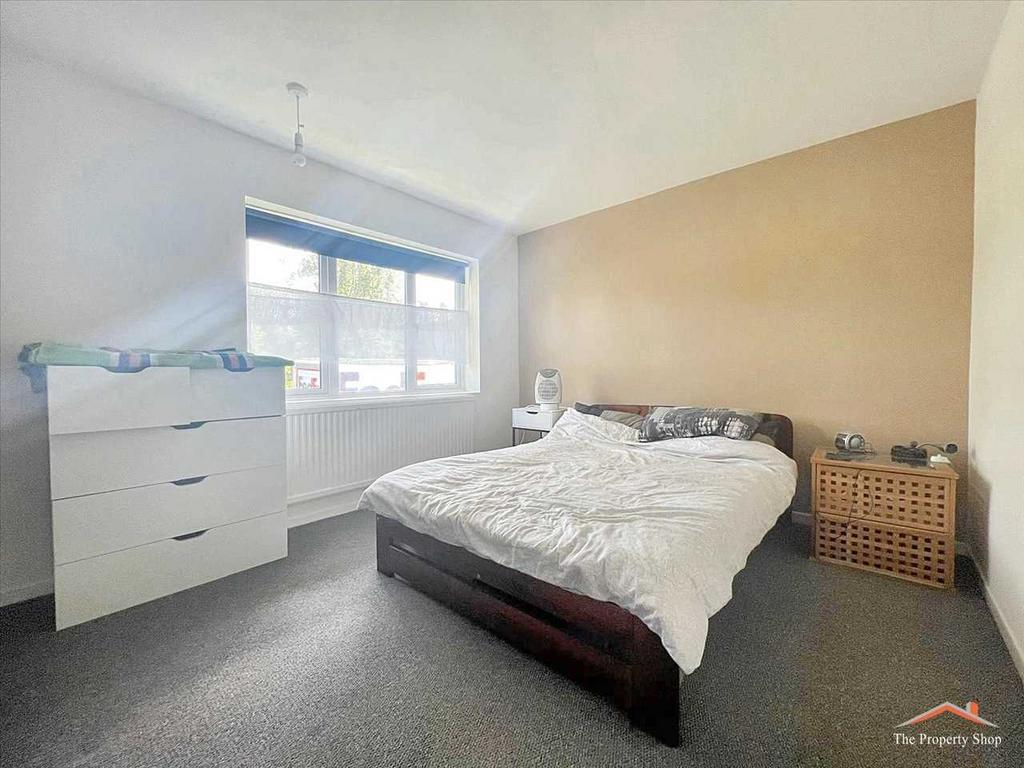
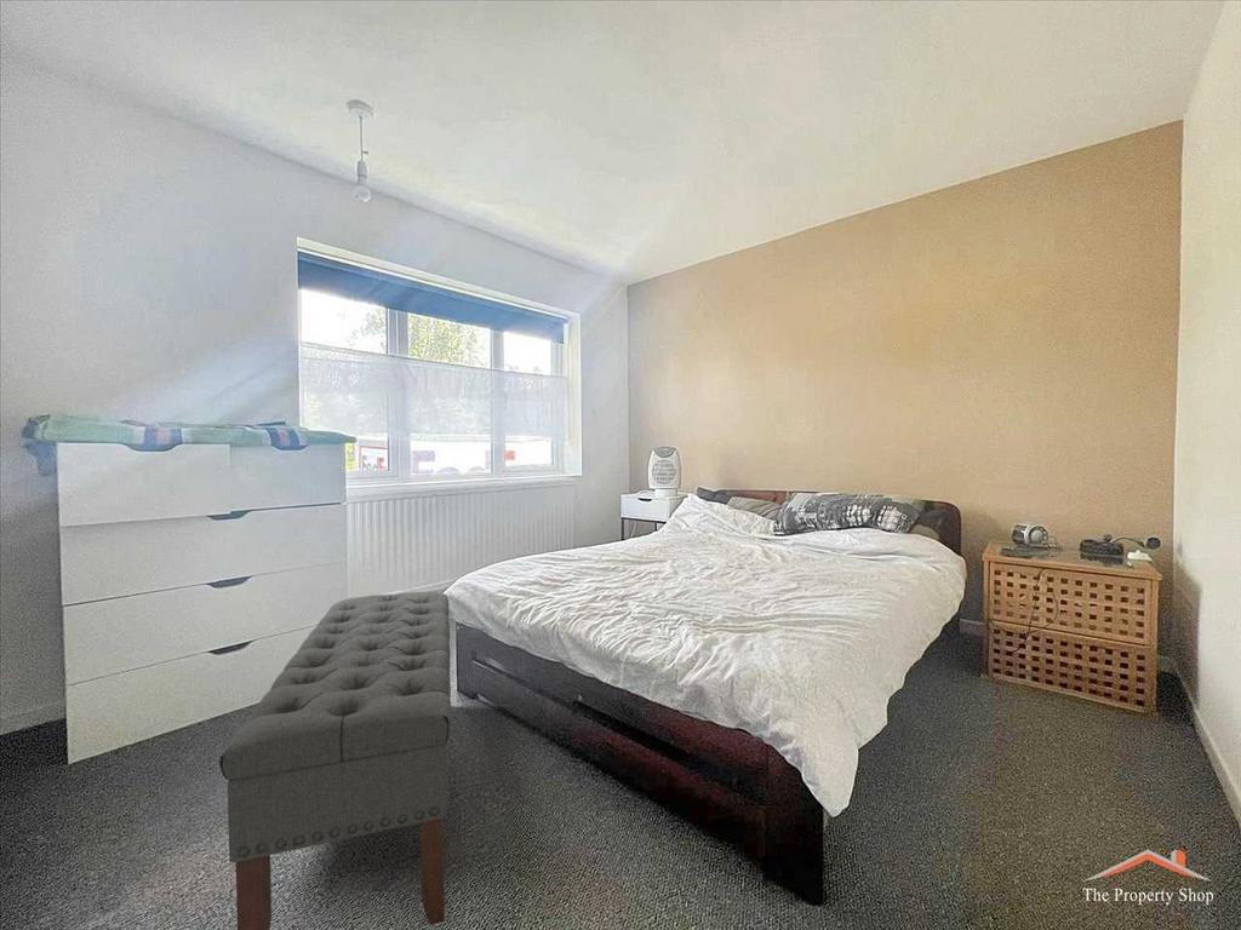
+ bench (376, 714)
